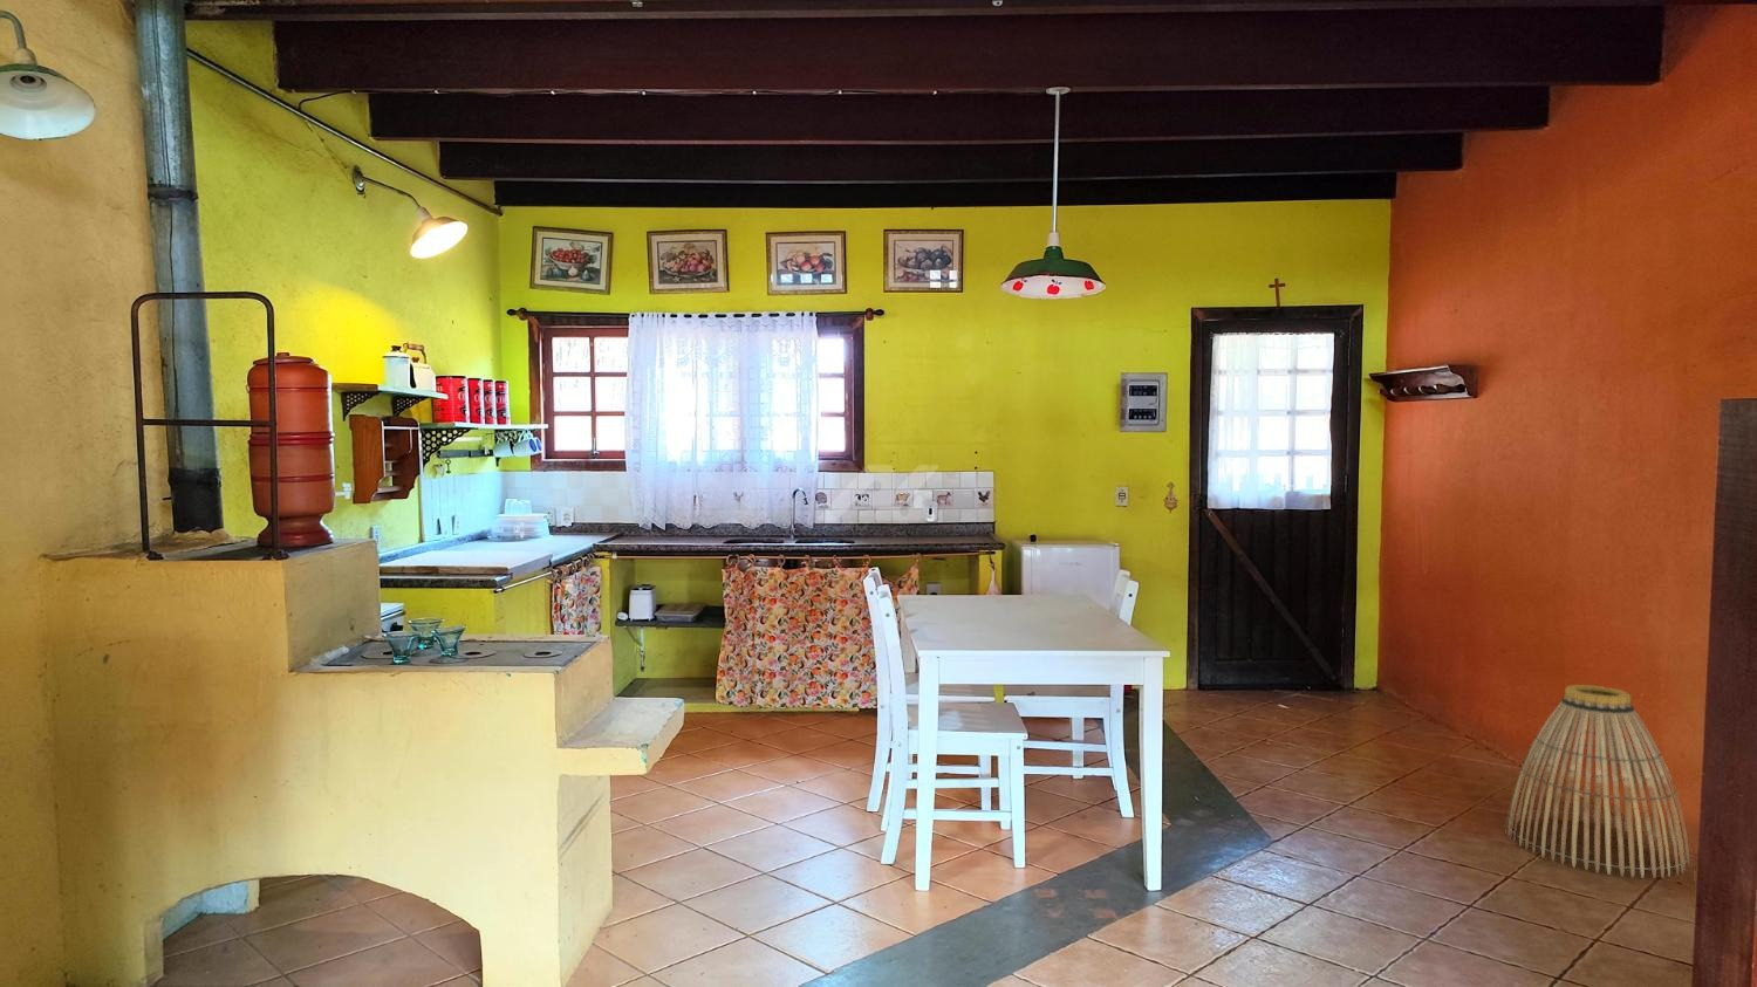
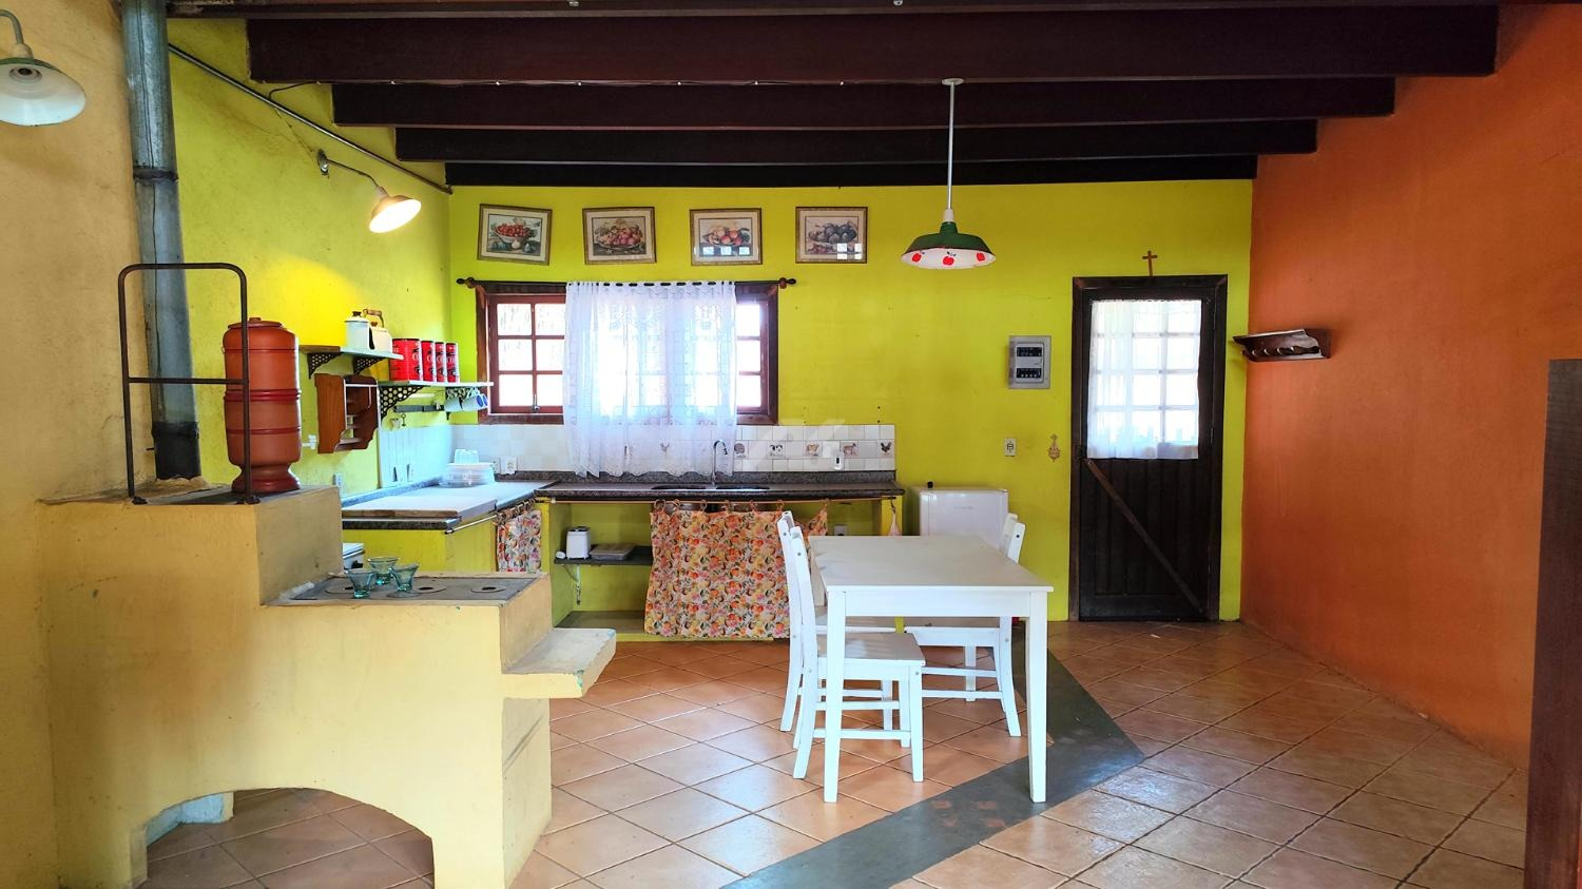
- basket (1595, 769)
